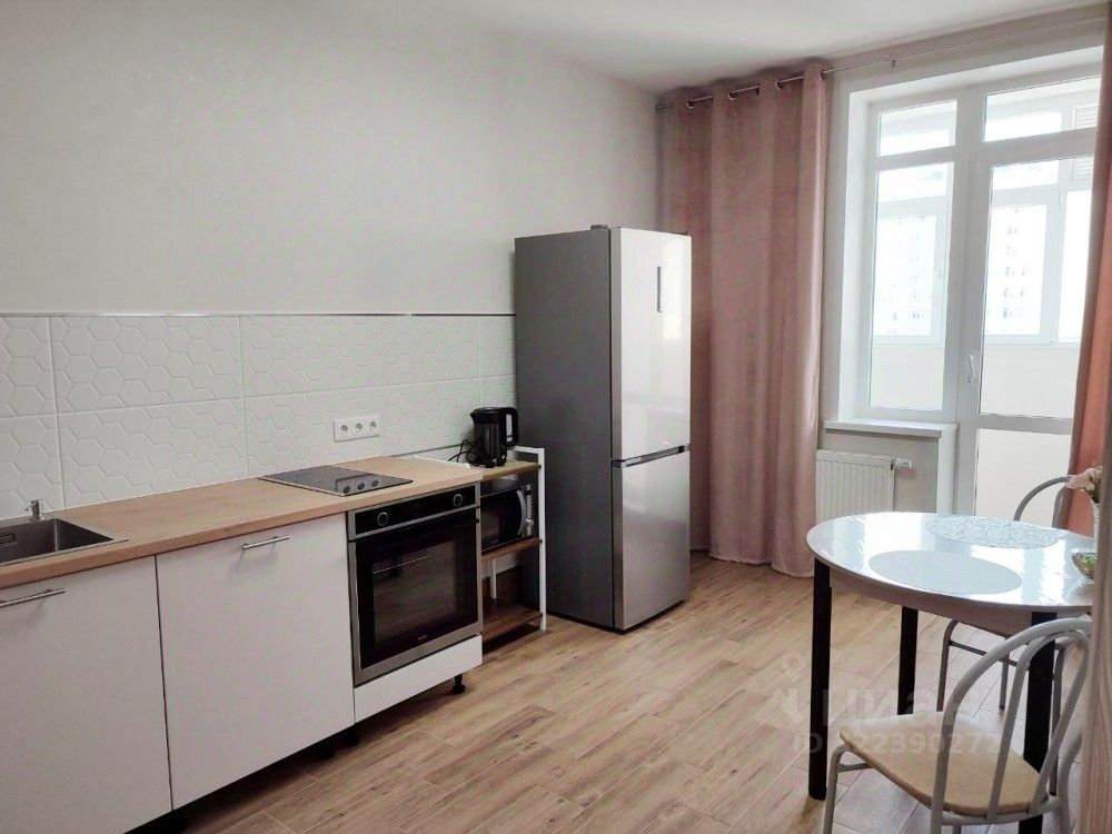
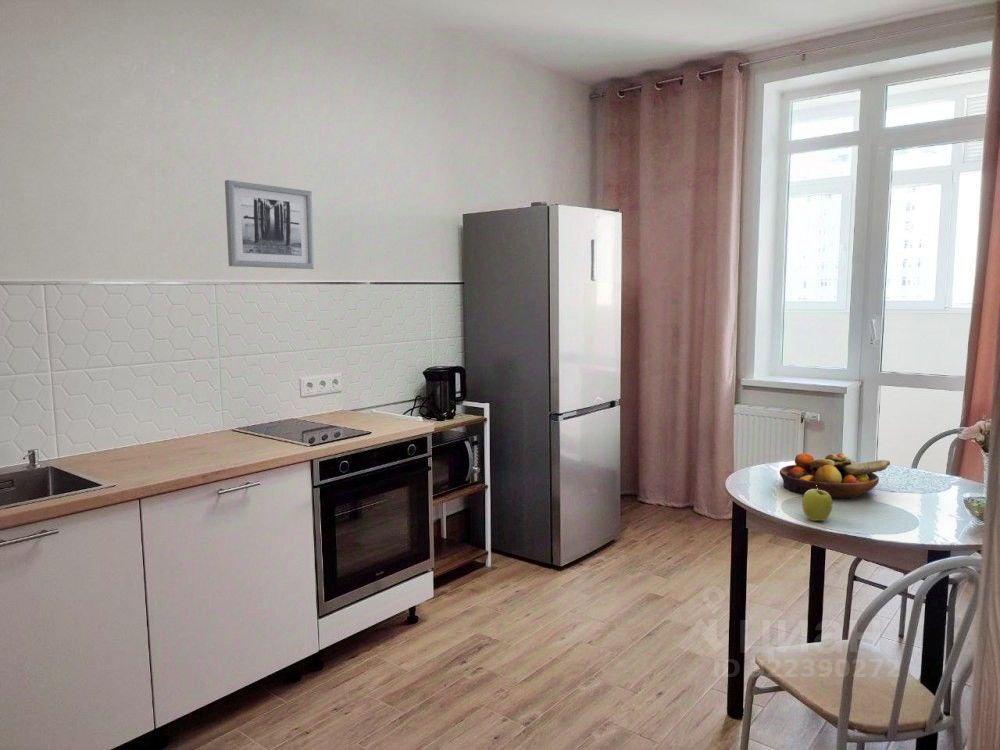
+ wall art (271, 227)
+ fruit bowl (829, 469)
+ apple (817, 502)
